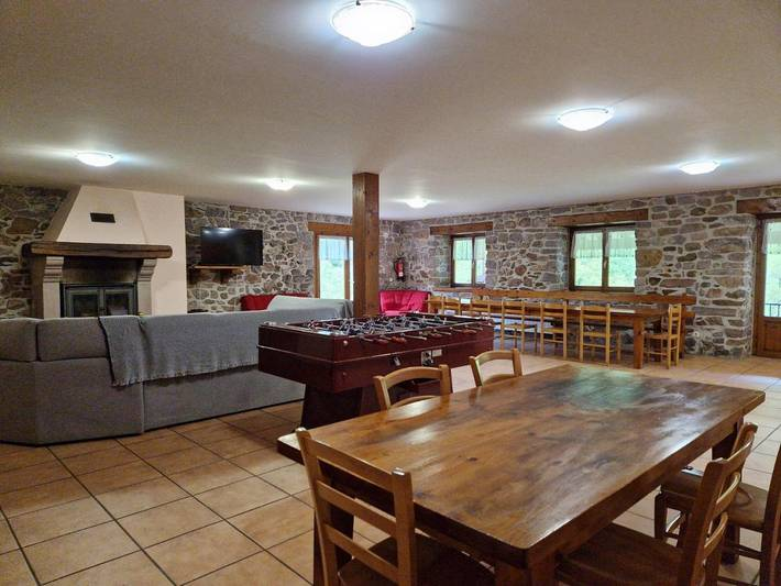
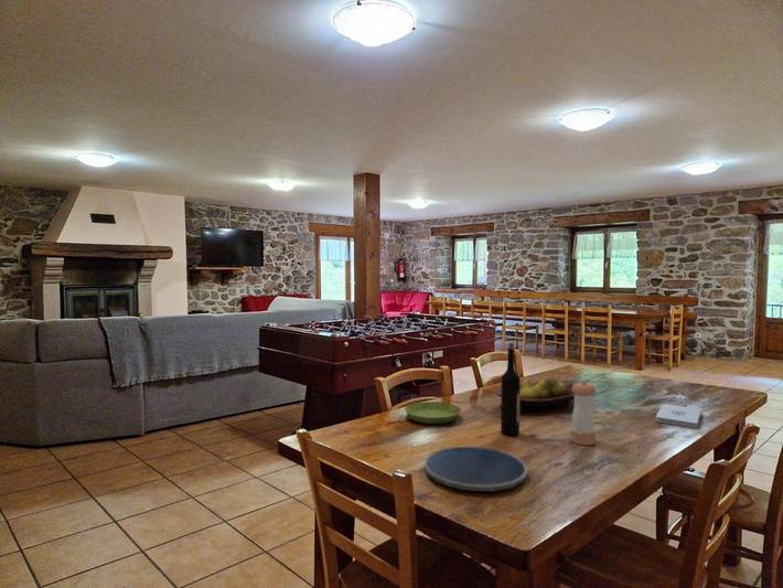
+ plate (474, 468)
+ notepad (678, 415)
+ saucer (432, 413)
+ wine bottle (511, 388)
+ pepper shaker (583, 410)
+ fruit bowl (539, 391)
